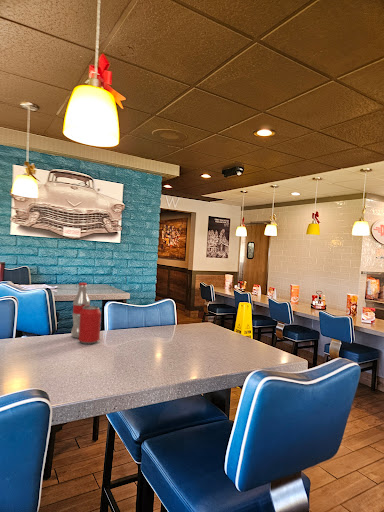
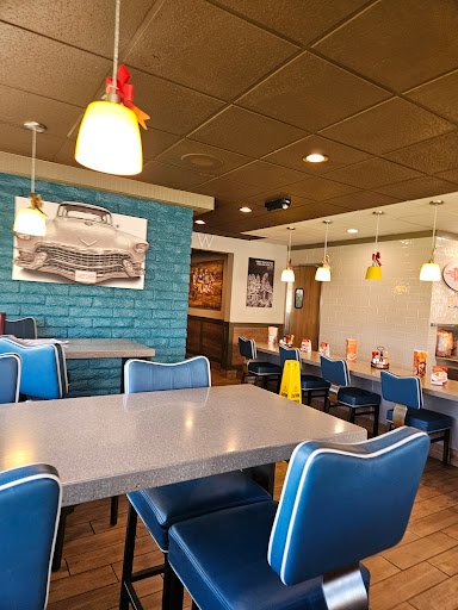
- pop (86, 311)
